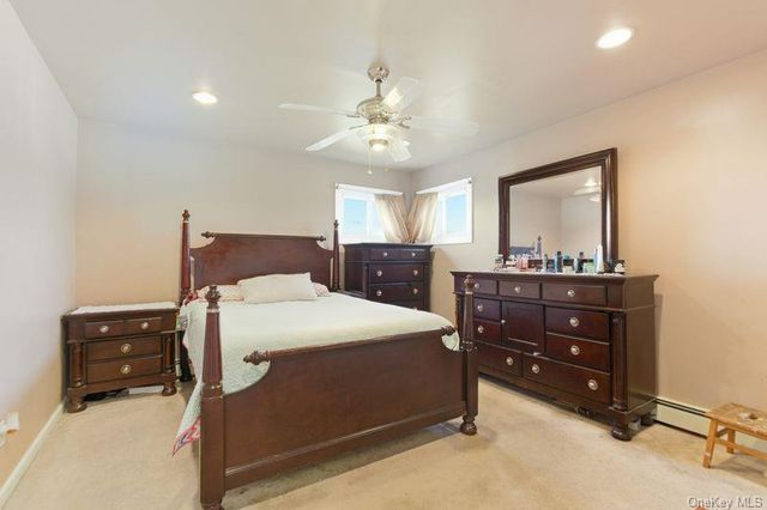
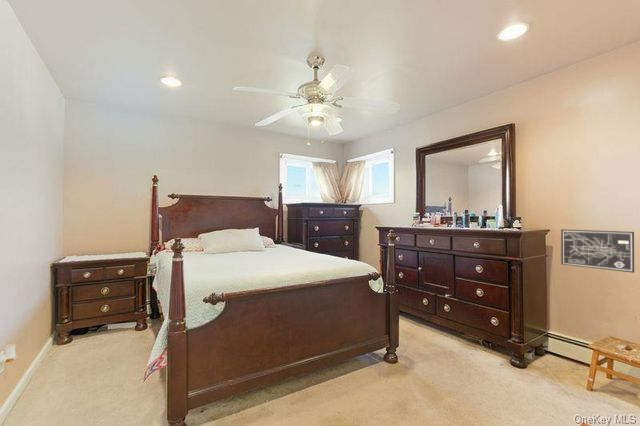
+ wall art (594, 249)
